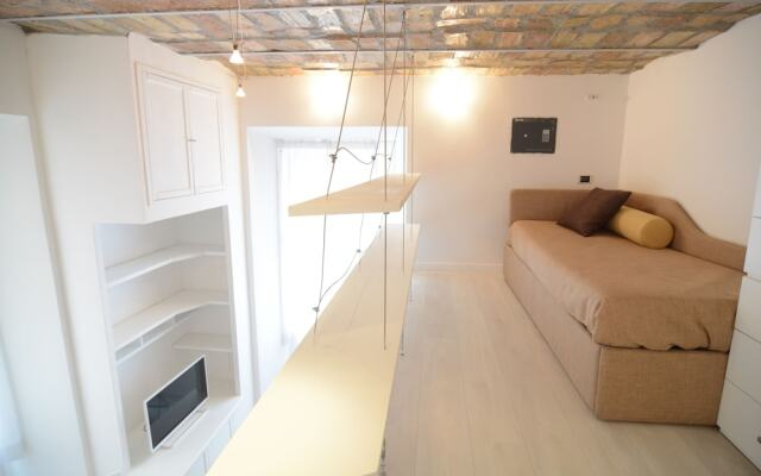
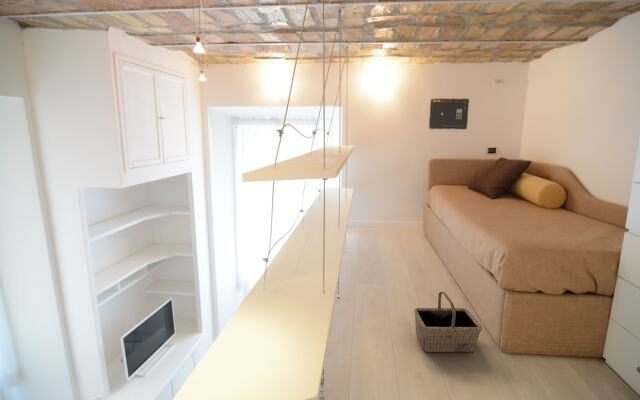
+ basket (446, 320)
